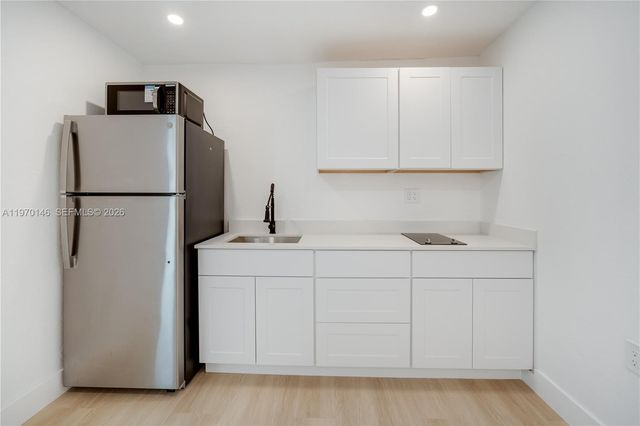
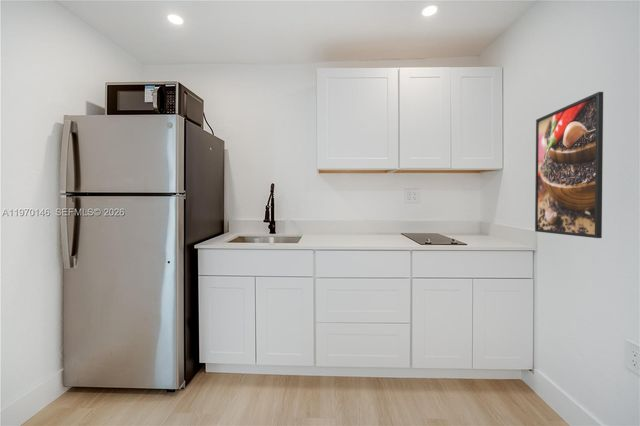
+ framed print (564, 171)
